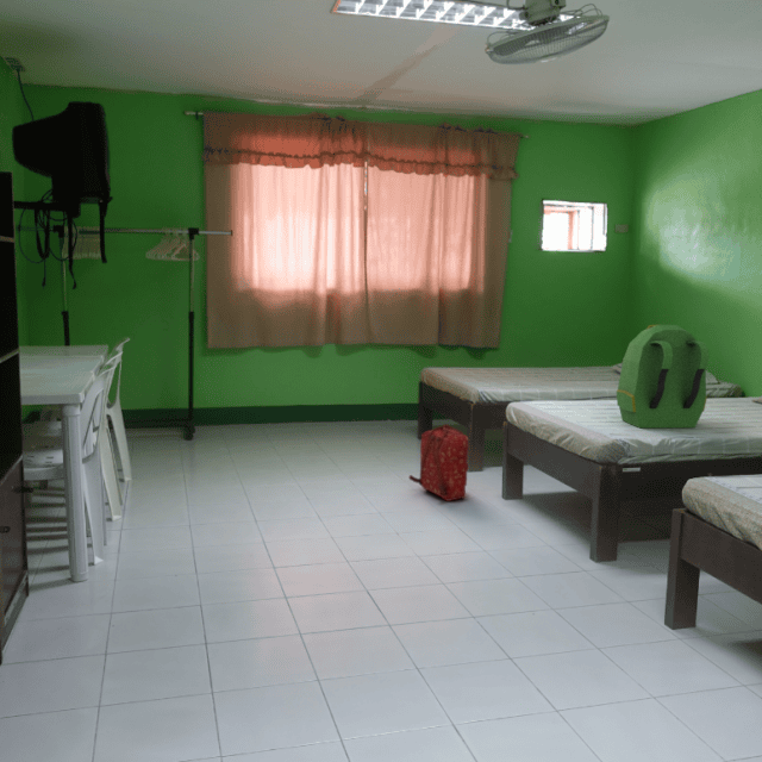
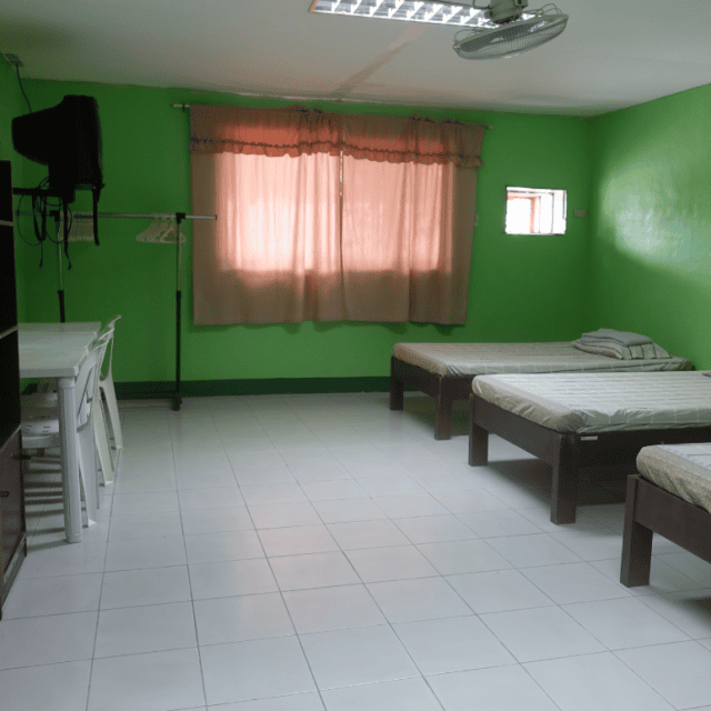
- backpack (664, 375)
- backpack (441, 460)
